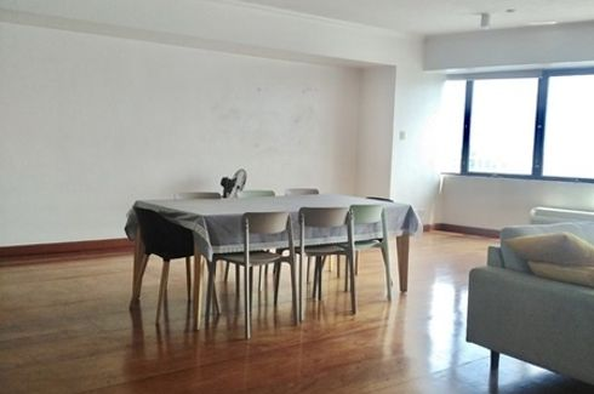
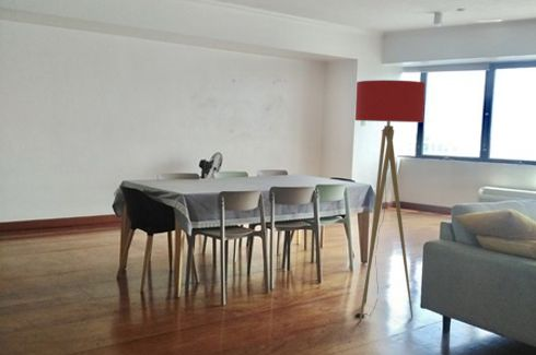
+ floor lamp (385, 200)
